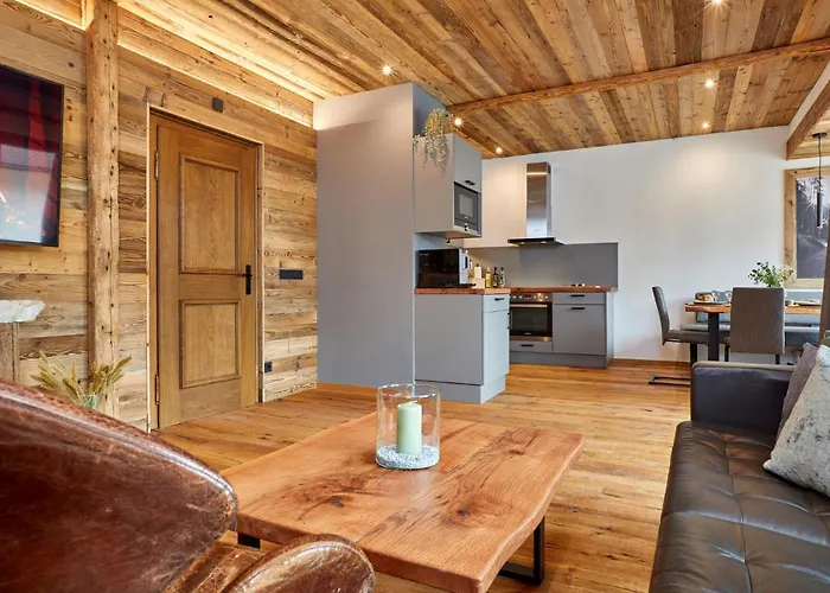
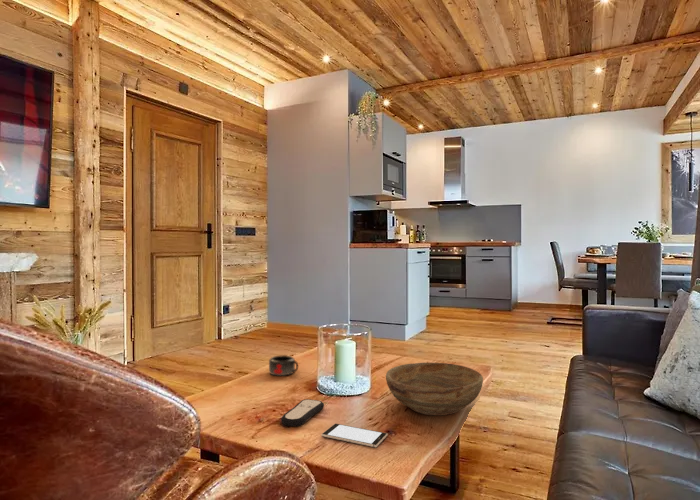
+ mug (284, 365)
+ bowl (433, 389)
+ remote control (302, 411)
+ smartphone (354, 434)
